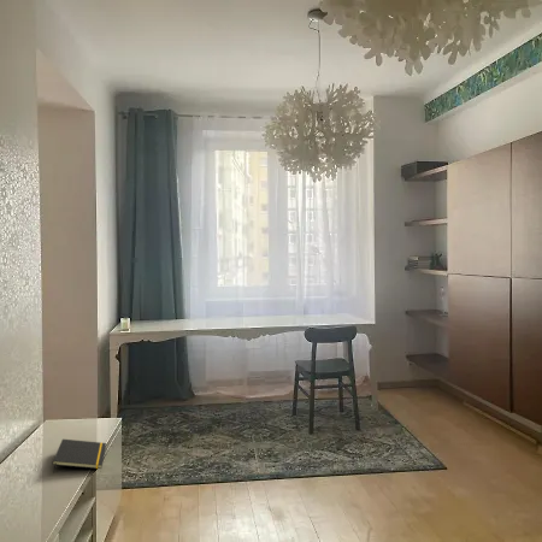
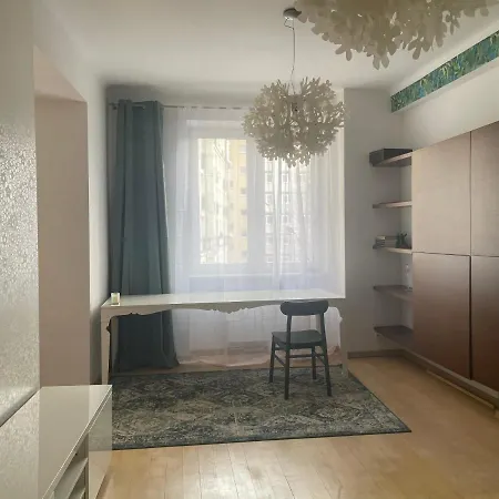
- notepad (81, 453)
